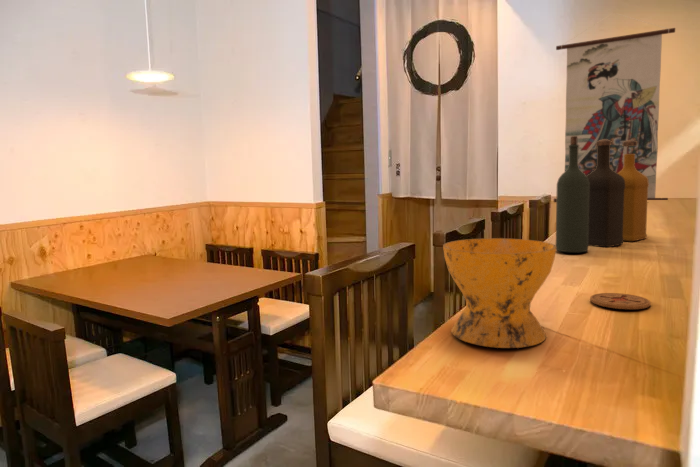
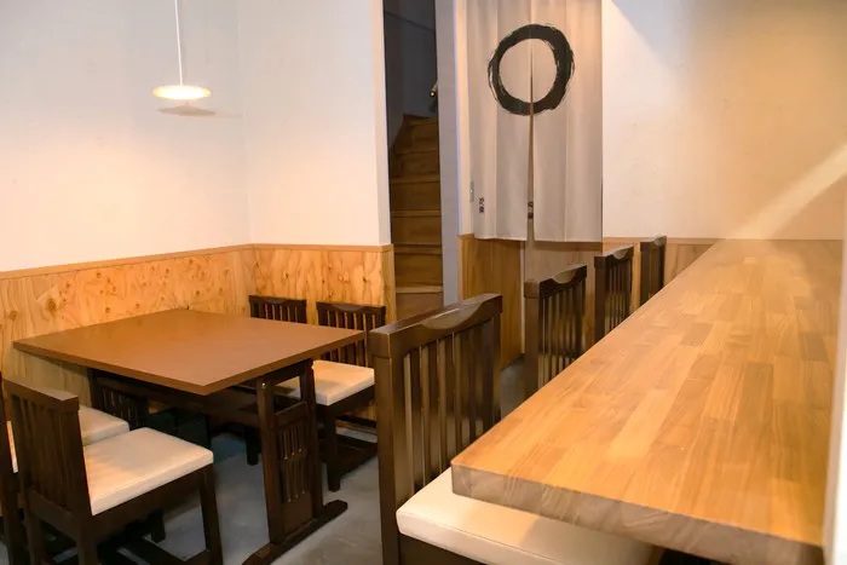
- bowl (497, 289)
- wall scroll (610, 109)
- bottle (605, 191)
- coaster (619, 300)
